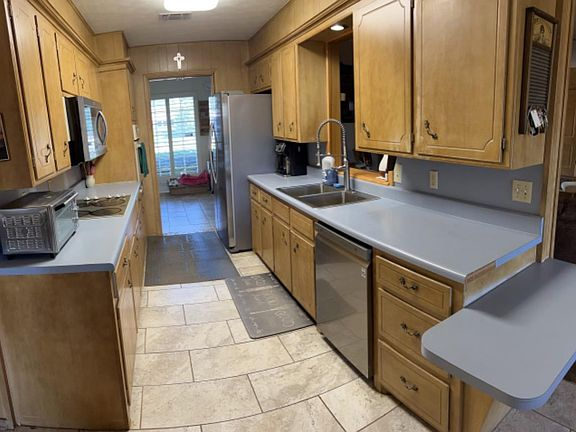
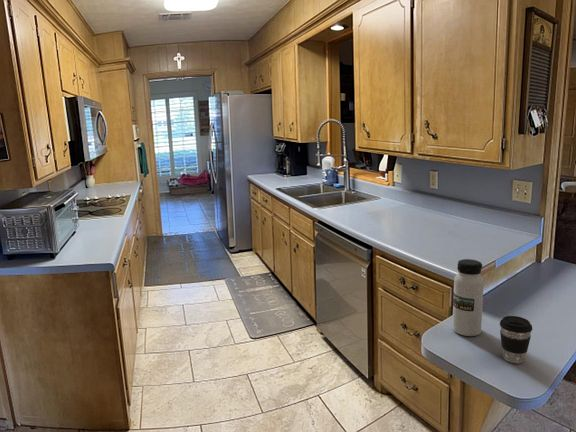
+ coffee cup (514, 339)
+ water bottle (468, 296)
